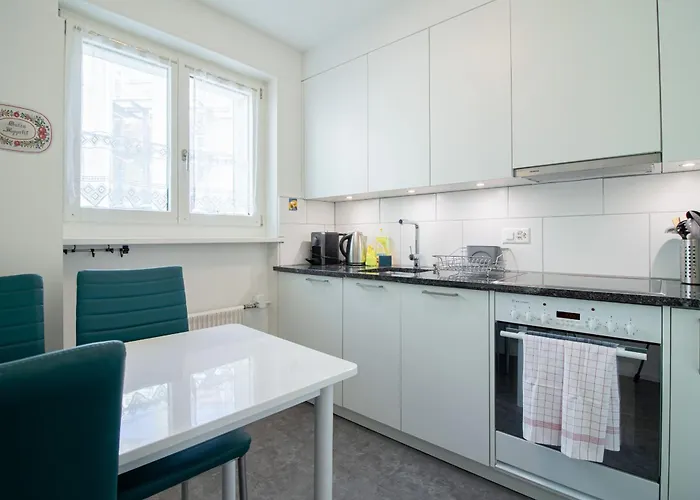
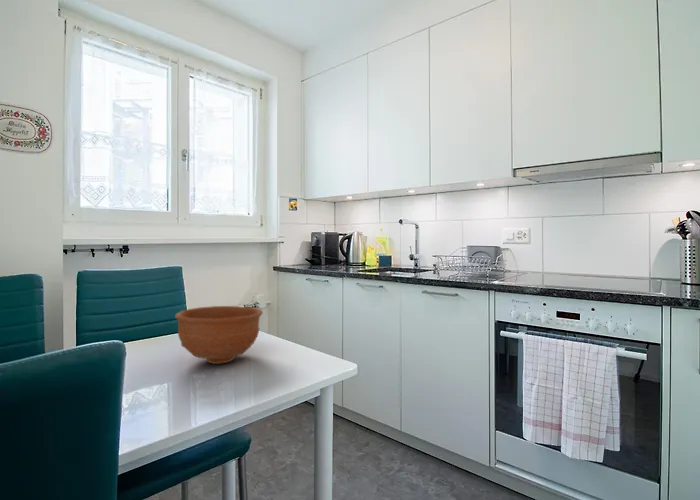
+ bowl (220, 335)
